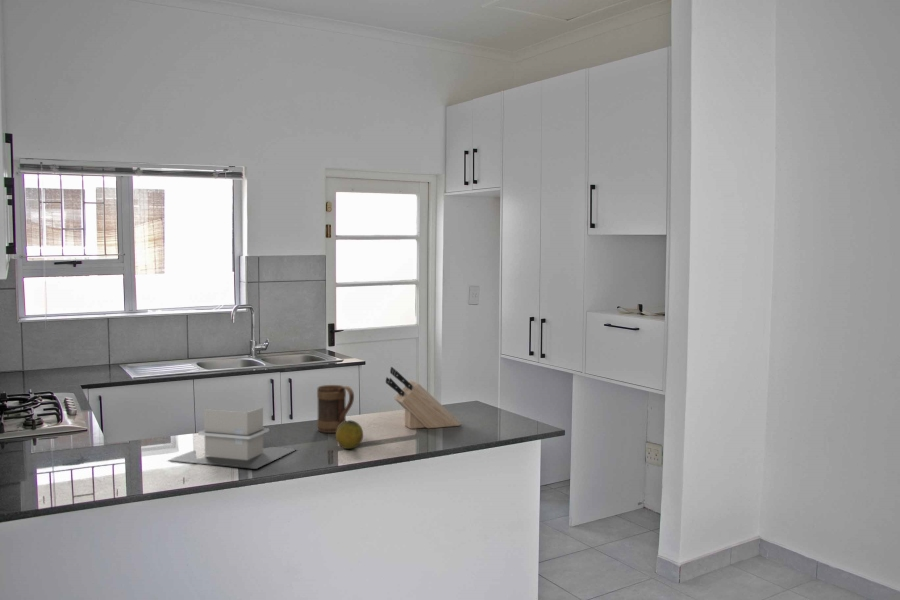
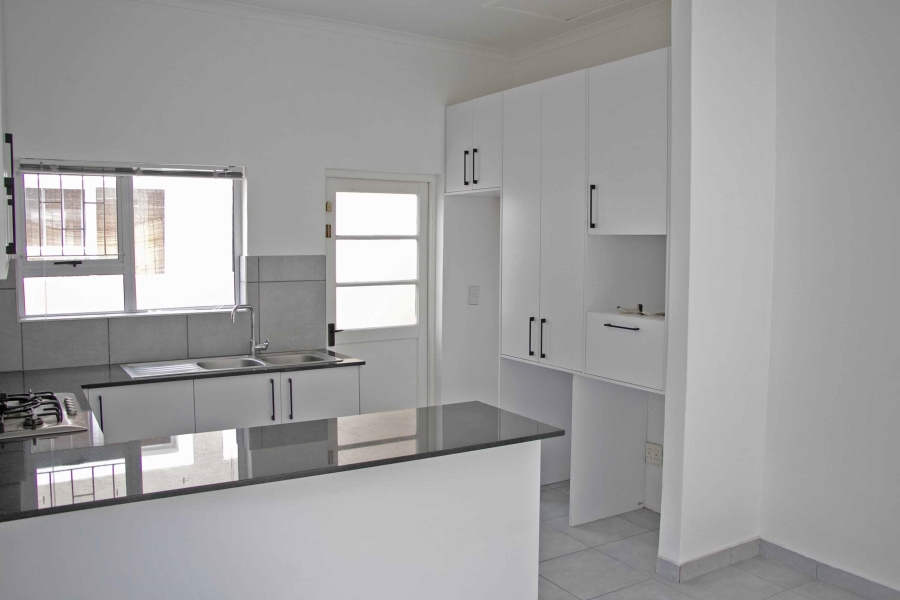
- knife block (422, 396)
- architectural model (234, 431)
- mug (336, 408)
- fruit (349, 434)
